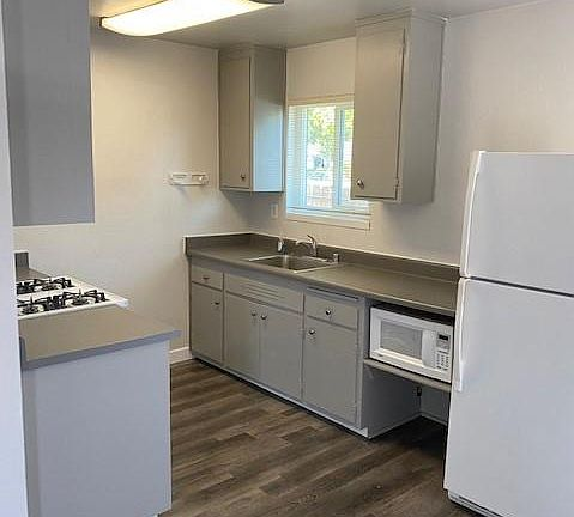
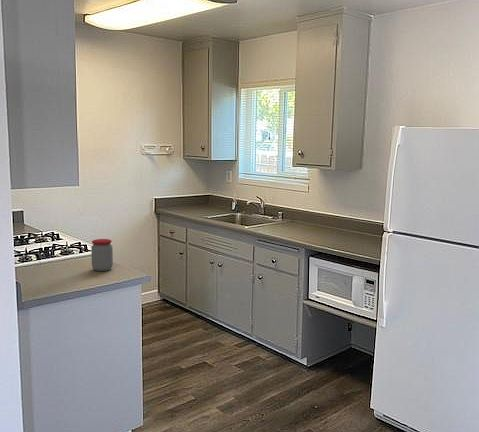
+ jar (102, 254)
